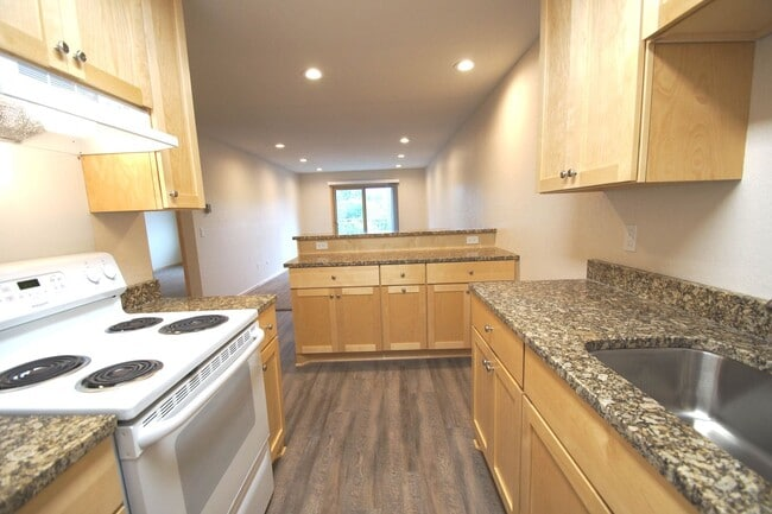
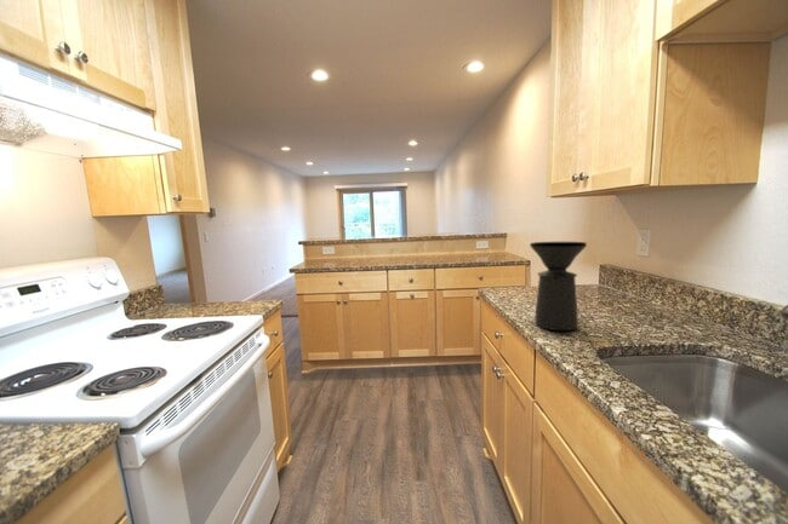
+ coffee maker (556, 284)
